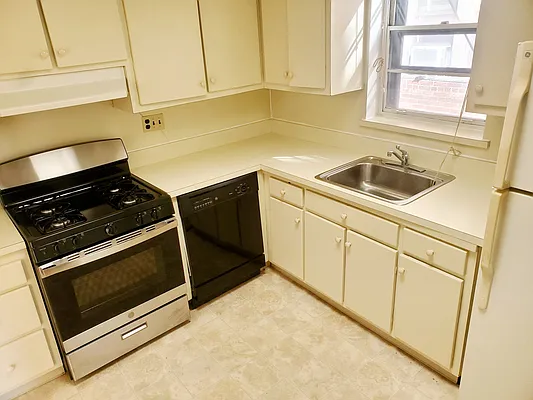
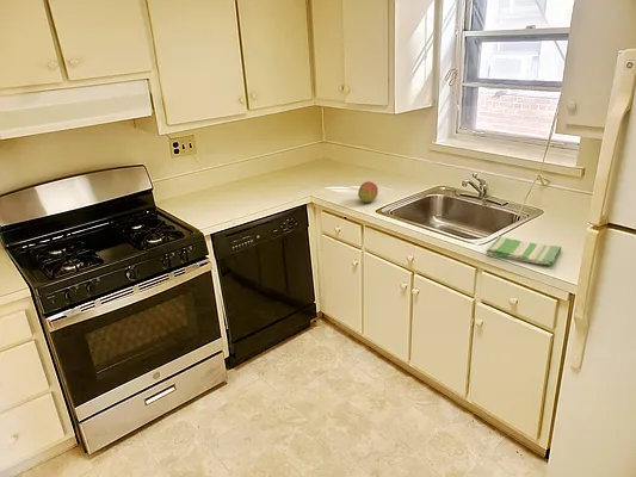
+ dish towel (523, 249)
+ fruit (368, 192)
